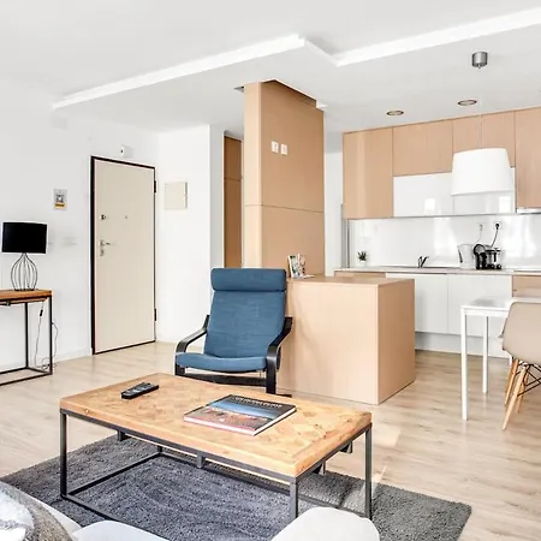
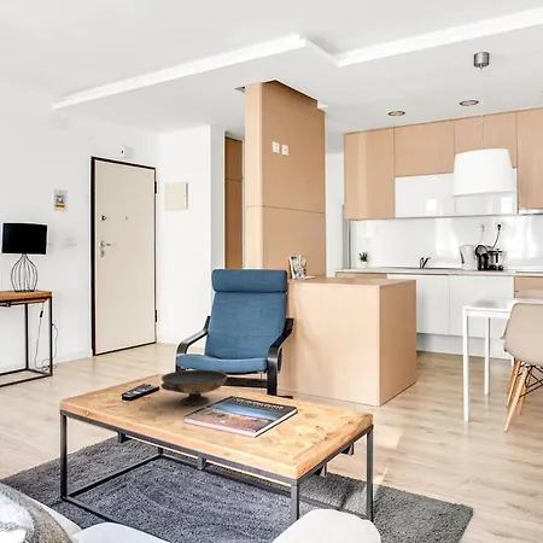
+ decorative bowl (194, 389)
